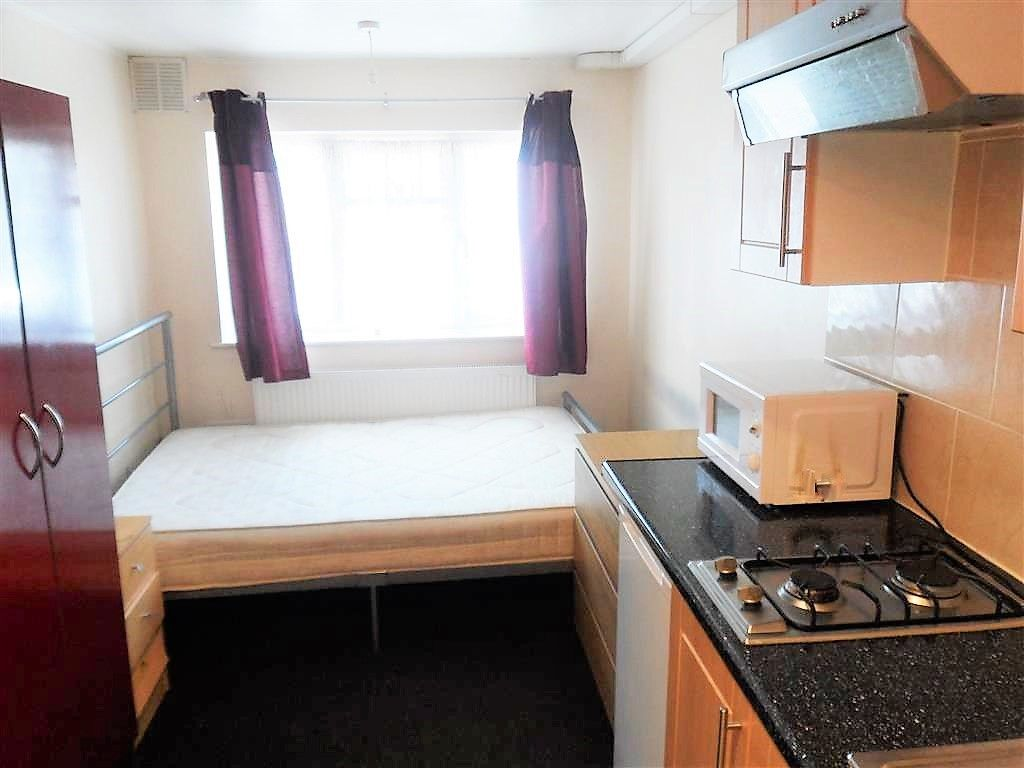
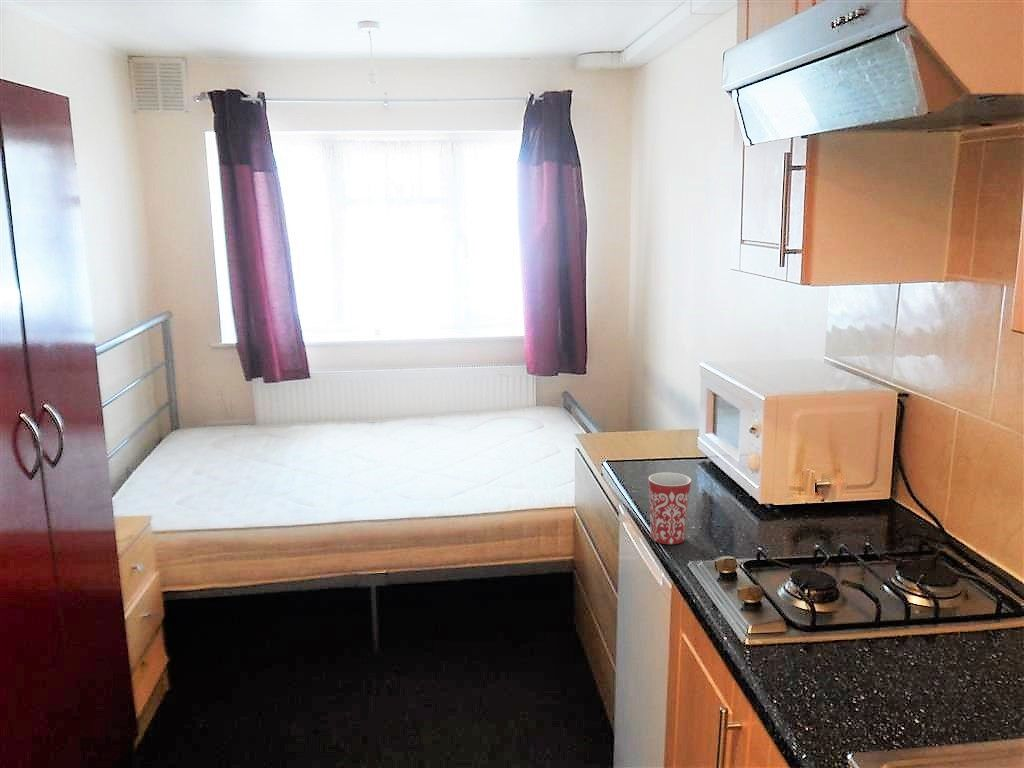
+ mug (667, 505)
